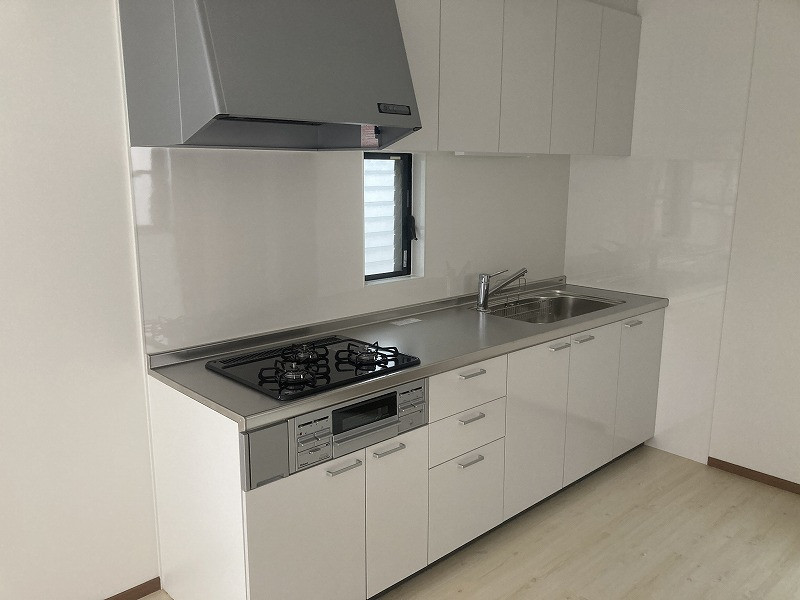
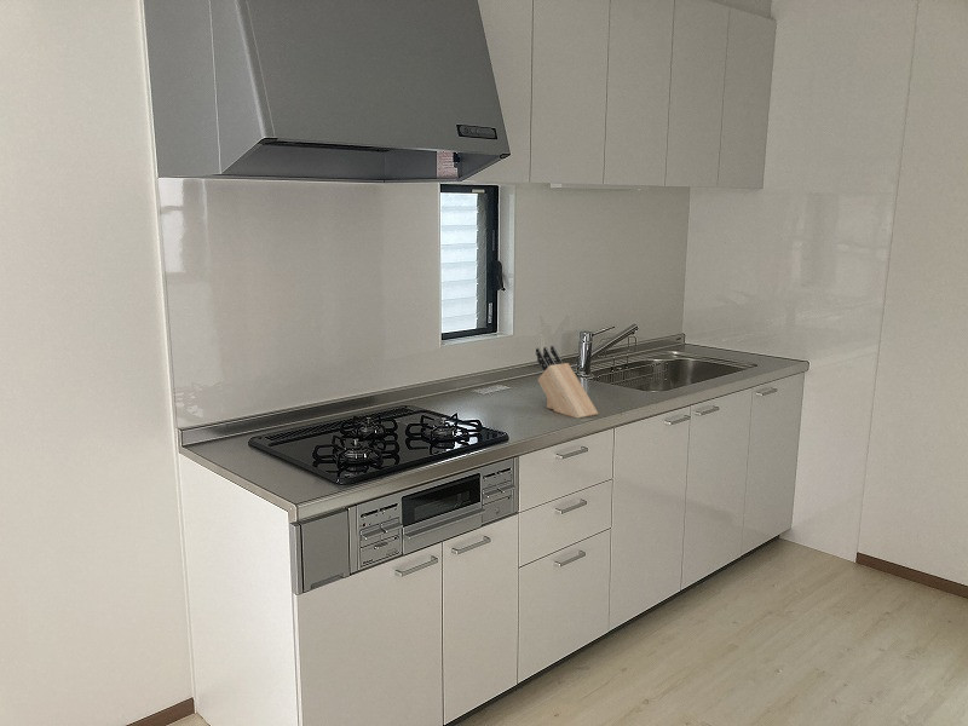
+ knife block (564, 380)
